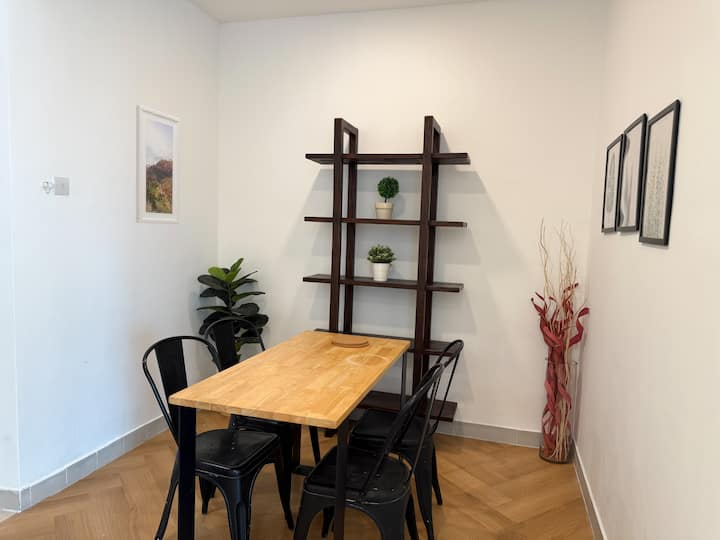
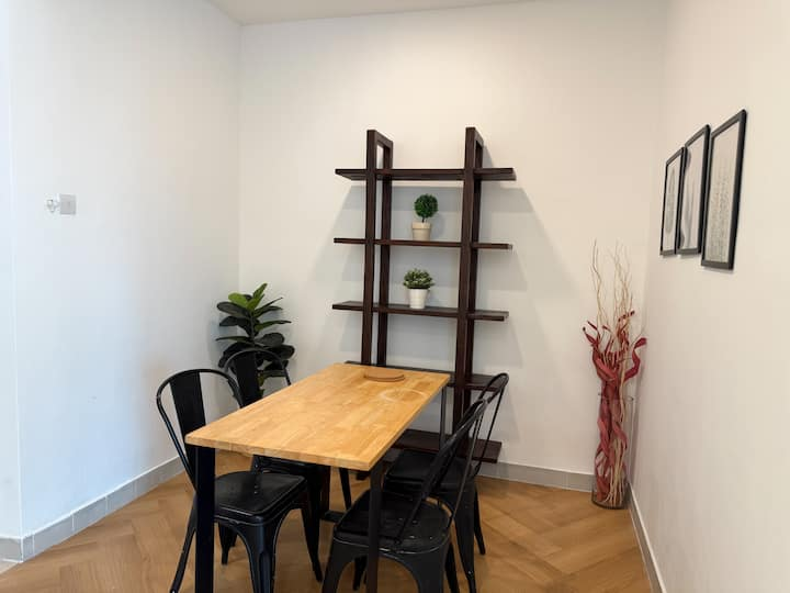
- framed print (159, 168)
